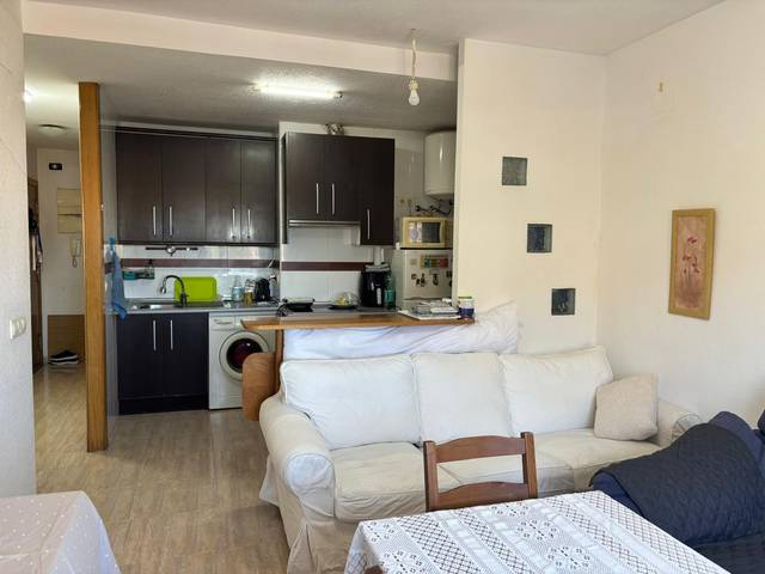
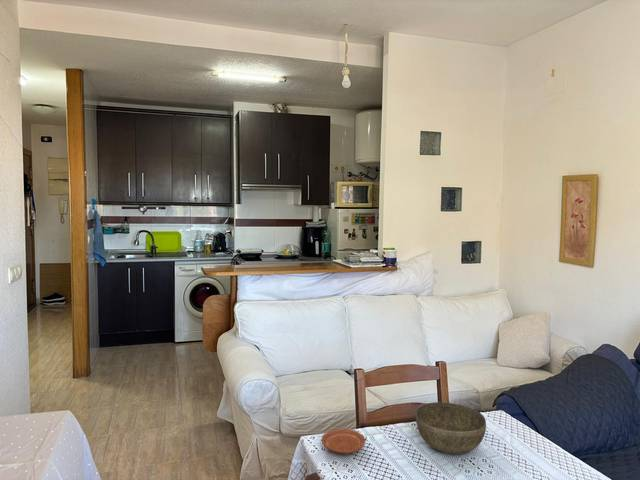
+ plate (343, 444)
+ bowl (449, 430)
